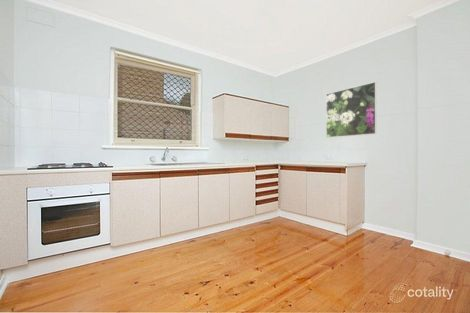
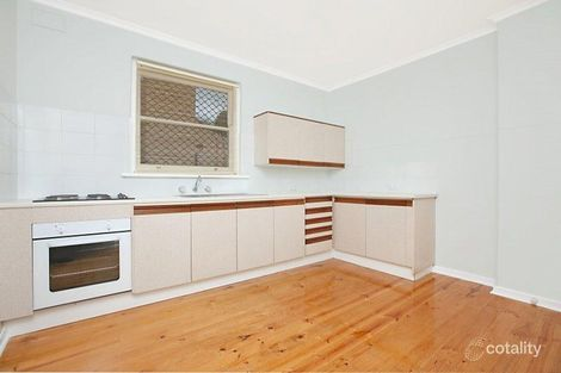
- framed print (349, 112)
